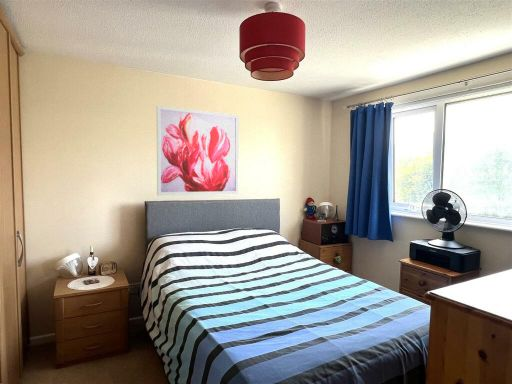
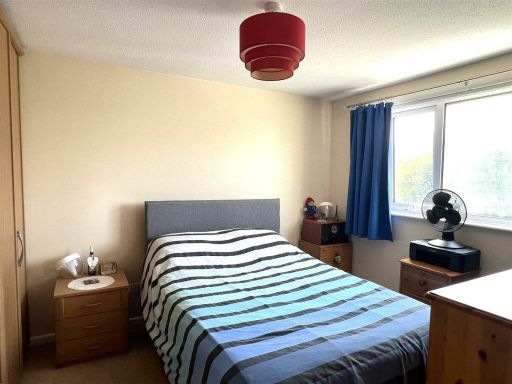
- wall art (200, 153)
